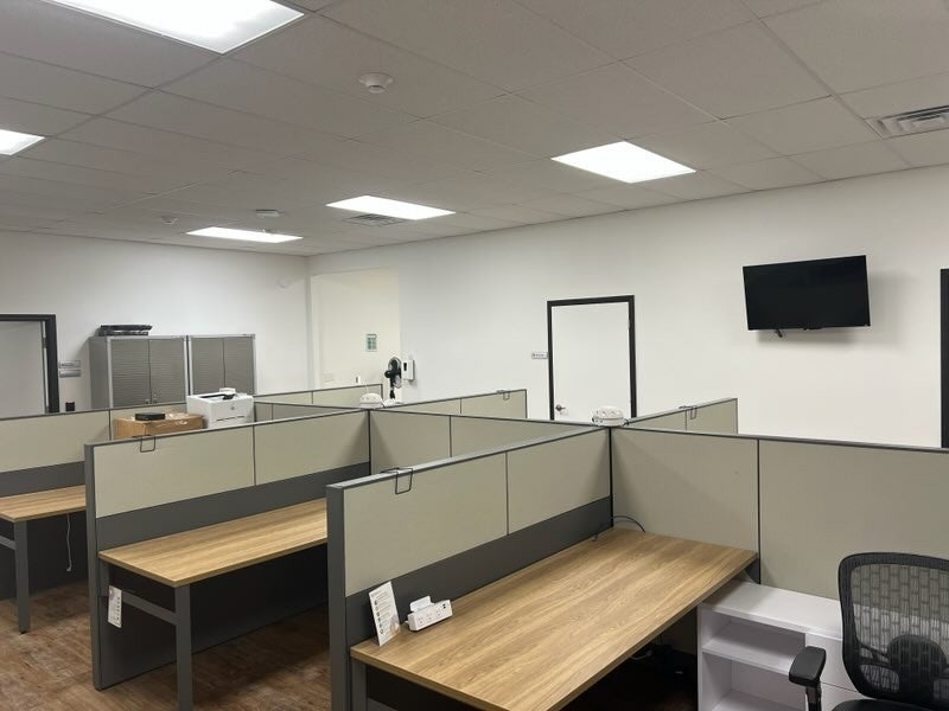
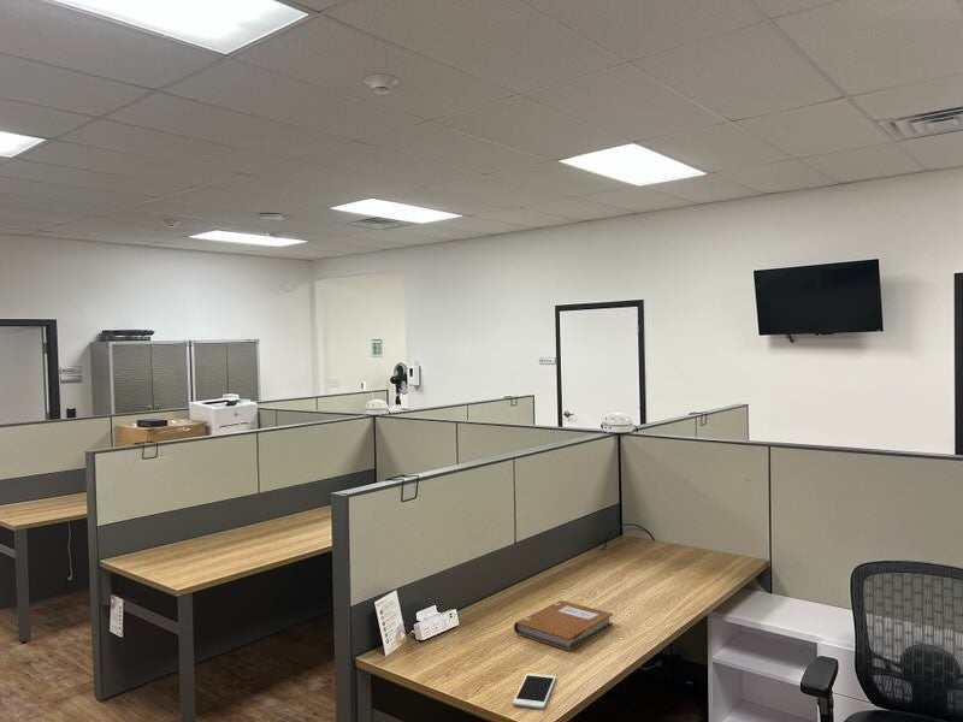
+ notebook (565, 622)
+ cell phone (534, 690)
